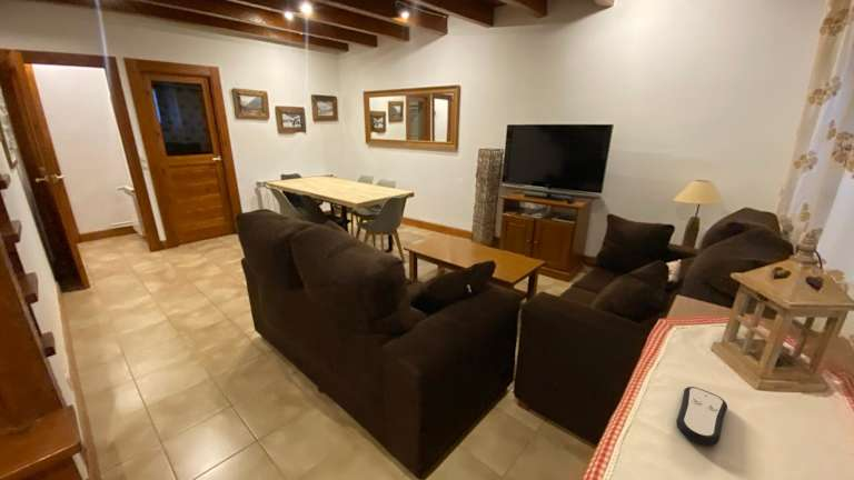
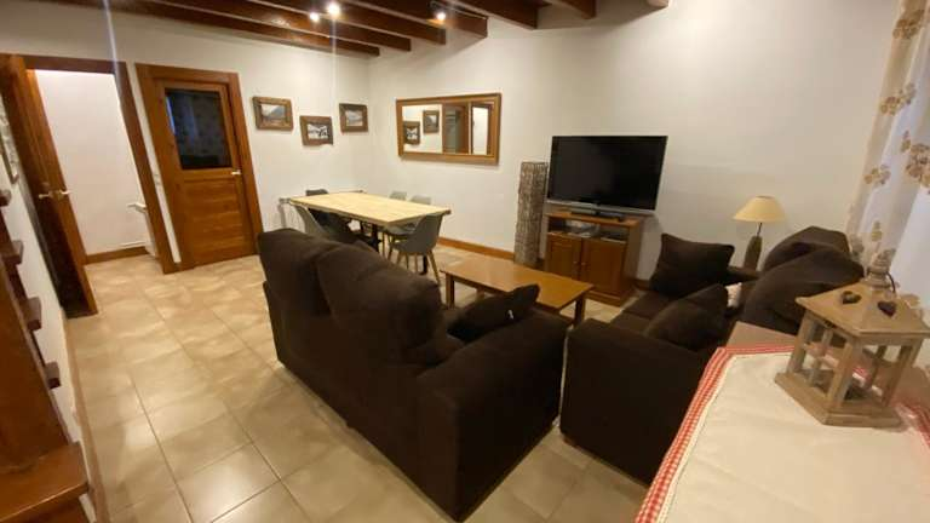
- remote control (701, 413)
